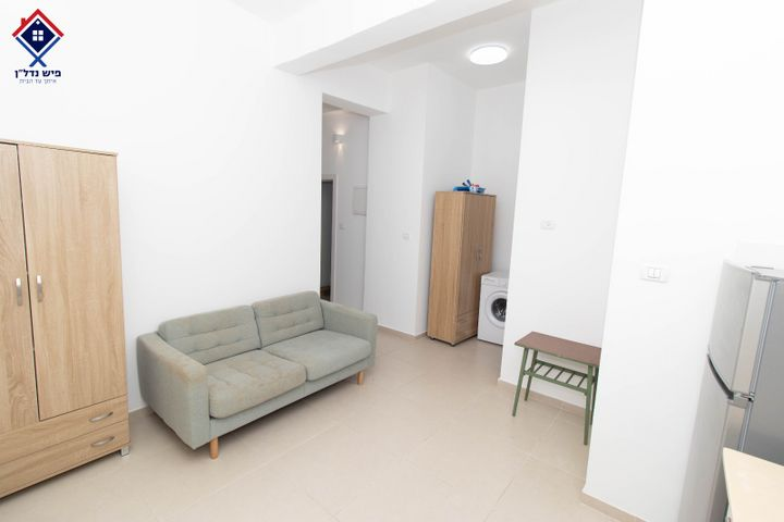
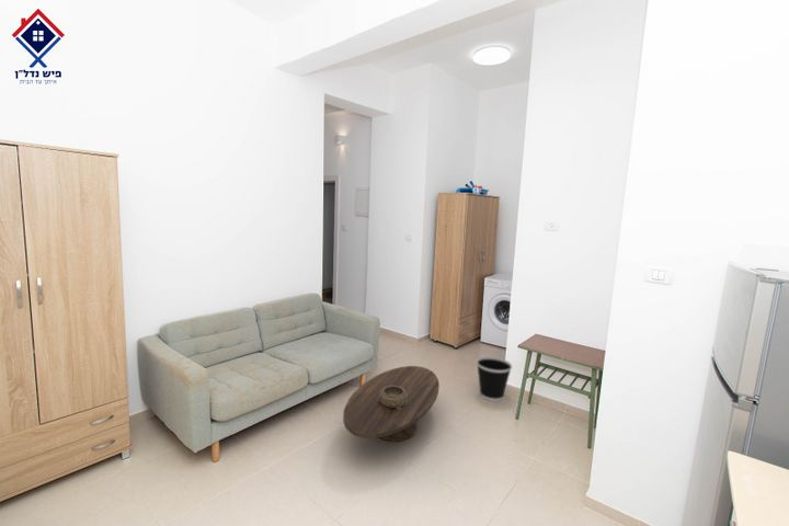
+ decorative bowl (393, 396)
+ wastebasket (492, 379)
+ coffee table (395, 410)
